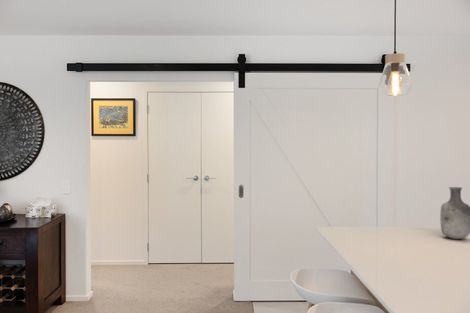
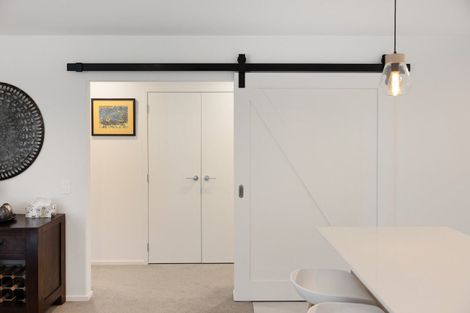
- vase (455, 212)
